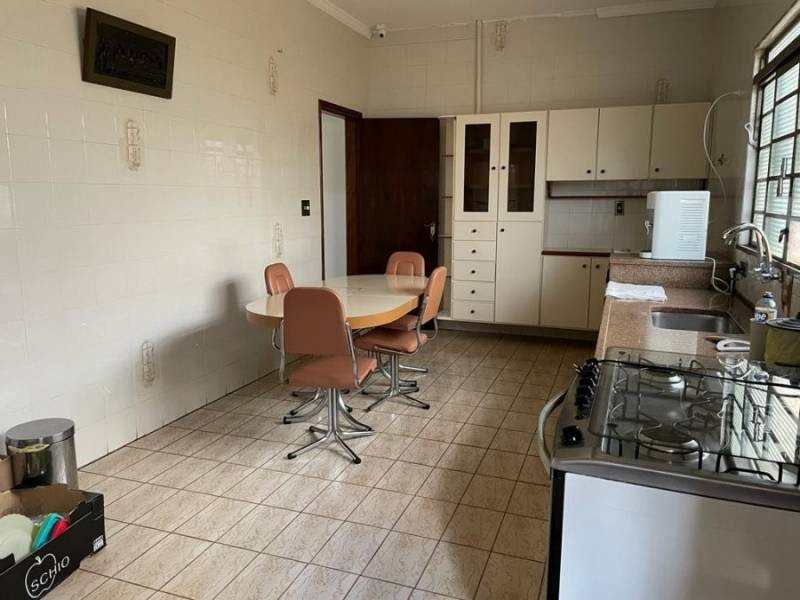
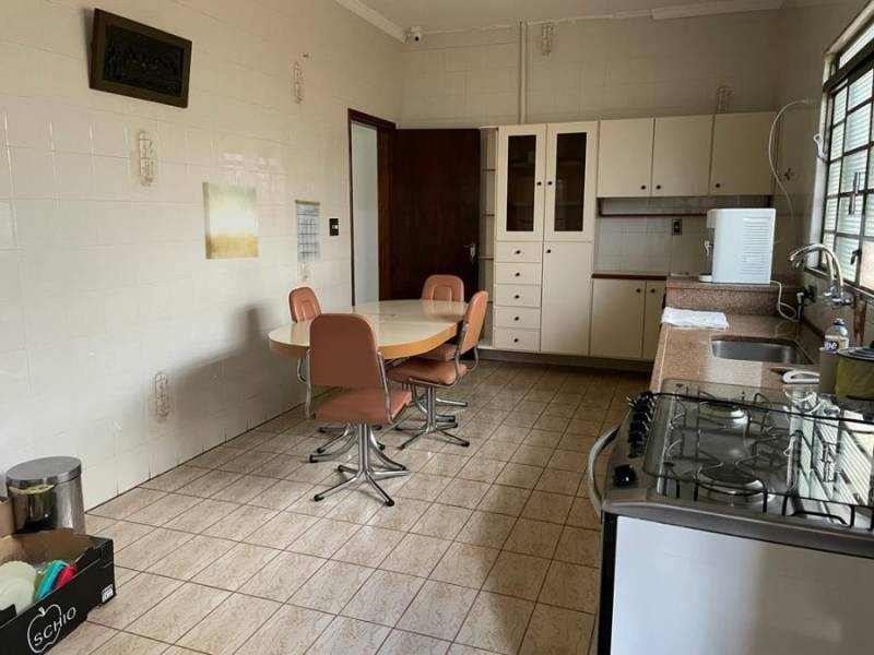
+ calendar (308, 224)
+ wall art (232, 222)
